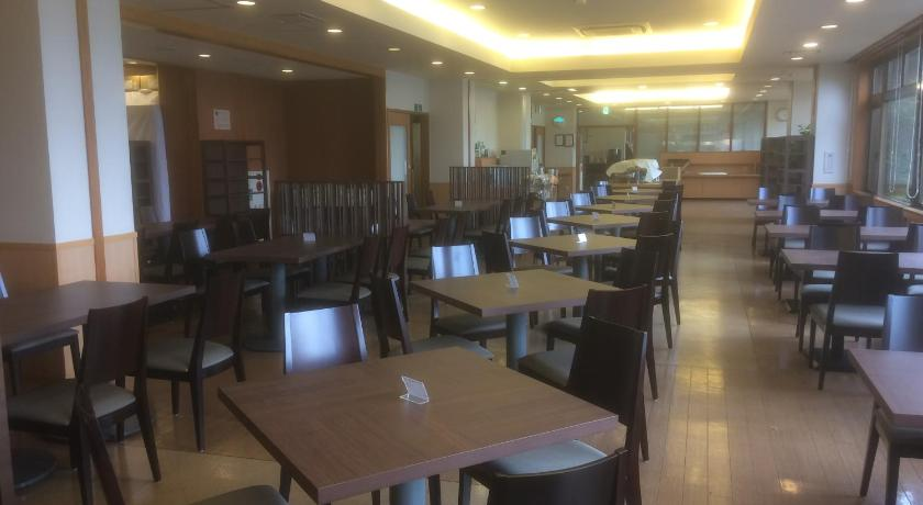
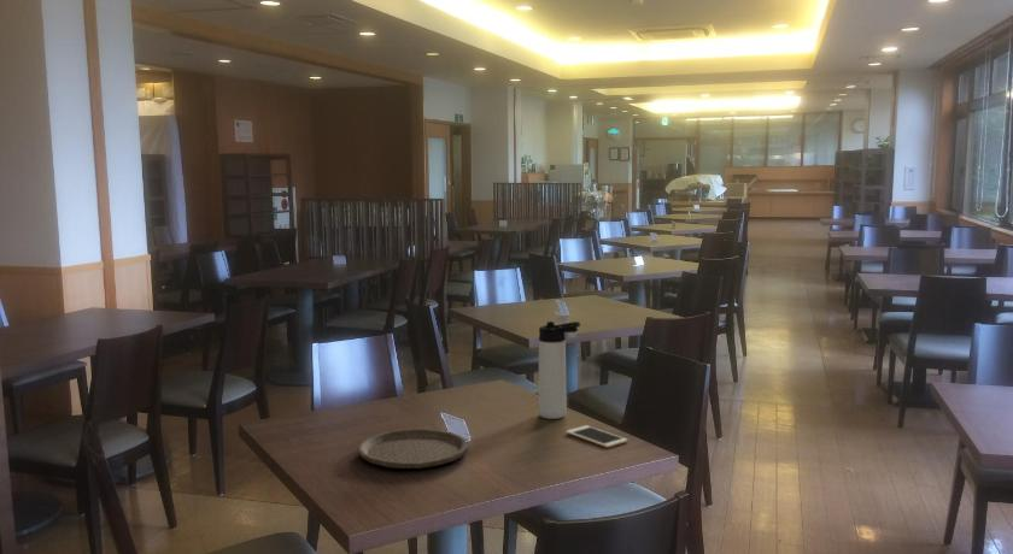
+ plate (412, 448)
+ thermos bottle (558, 369)
+ cell phone (596, 436)
